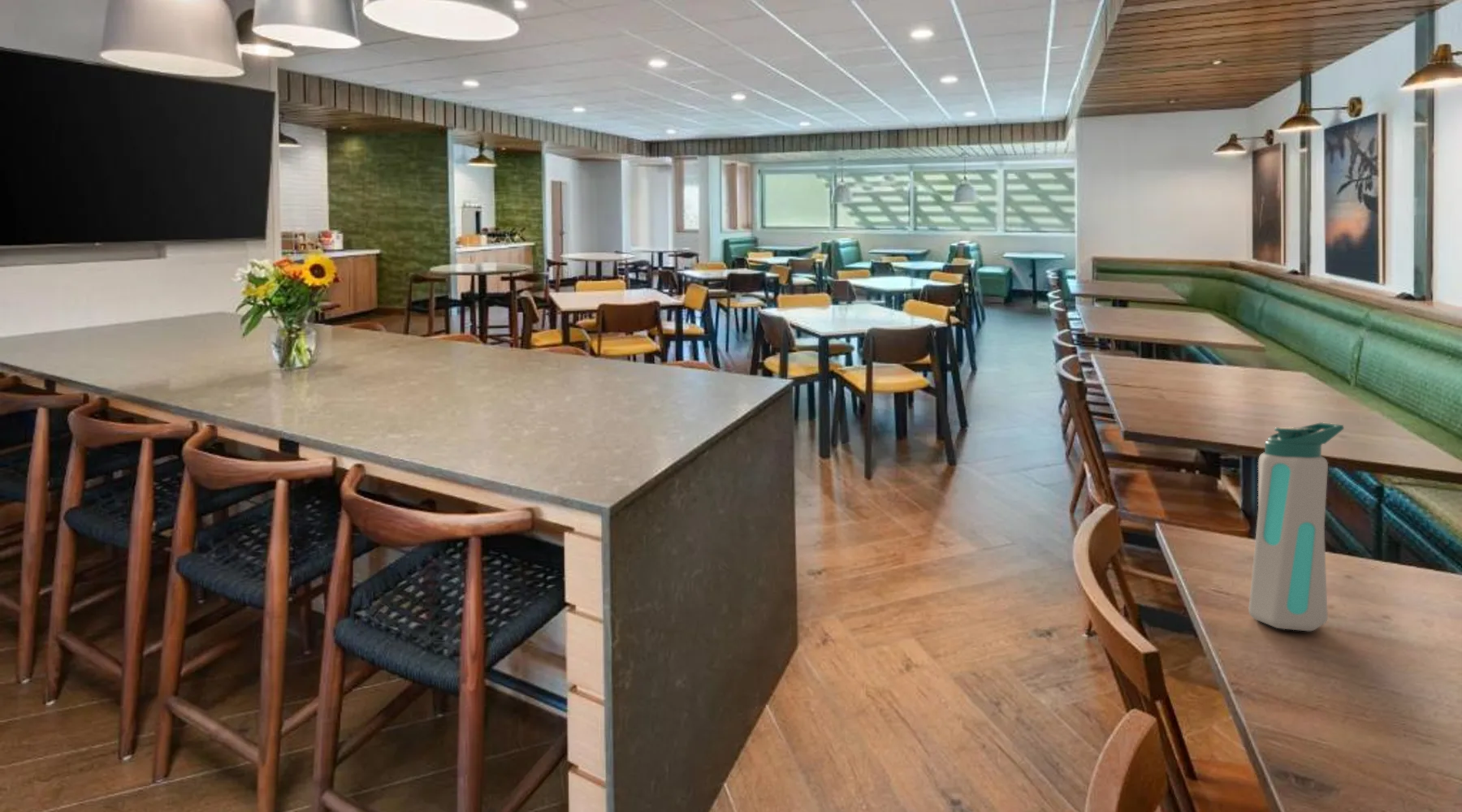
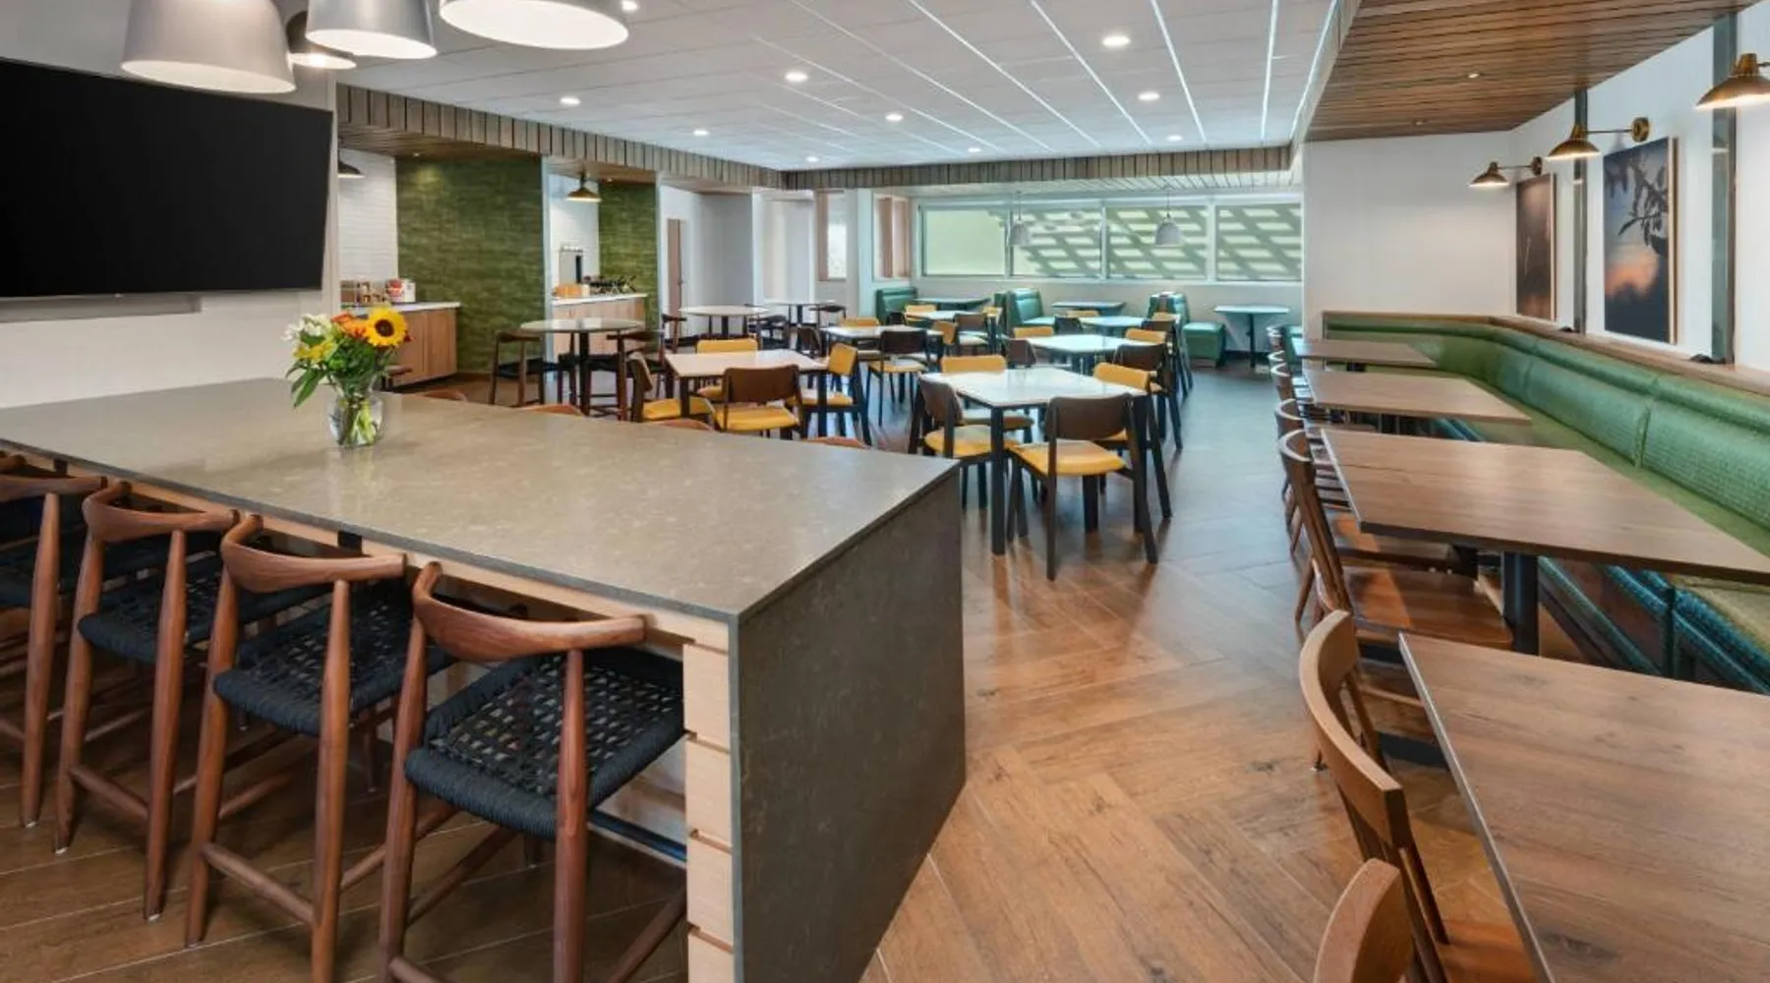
- water bottle (1295, 524)
